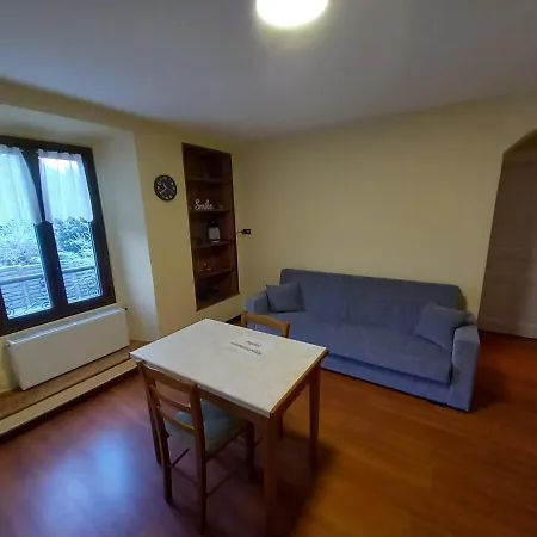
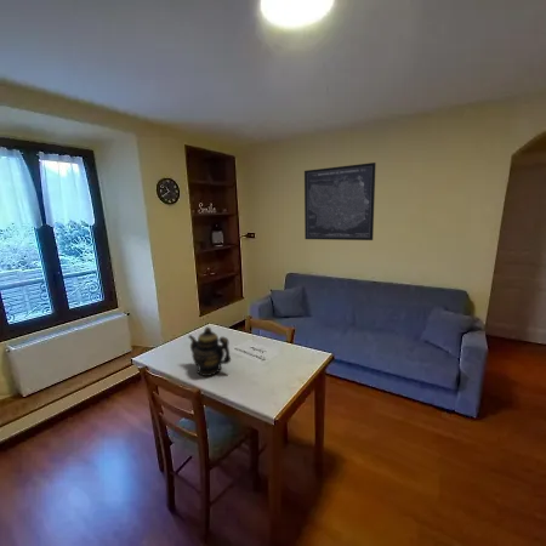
+ teapot (209, 348)
+ wall art (337, 204)
